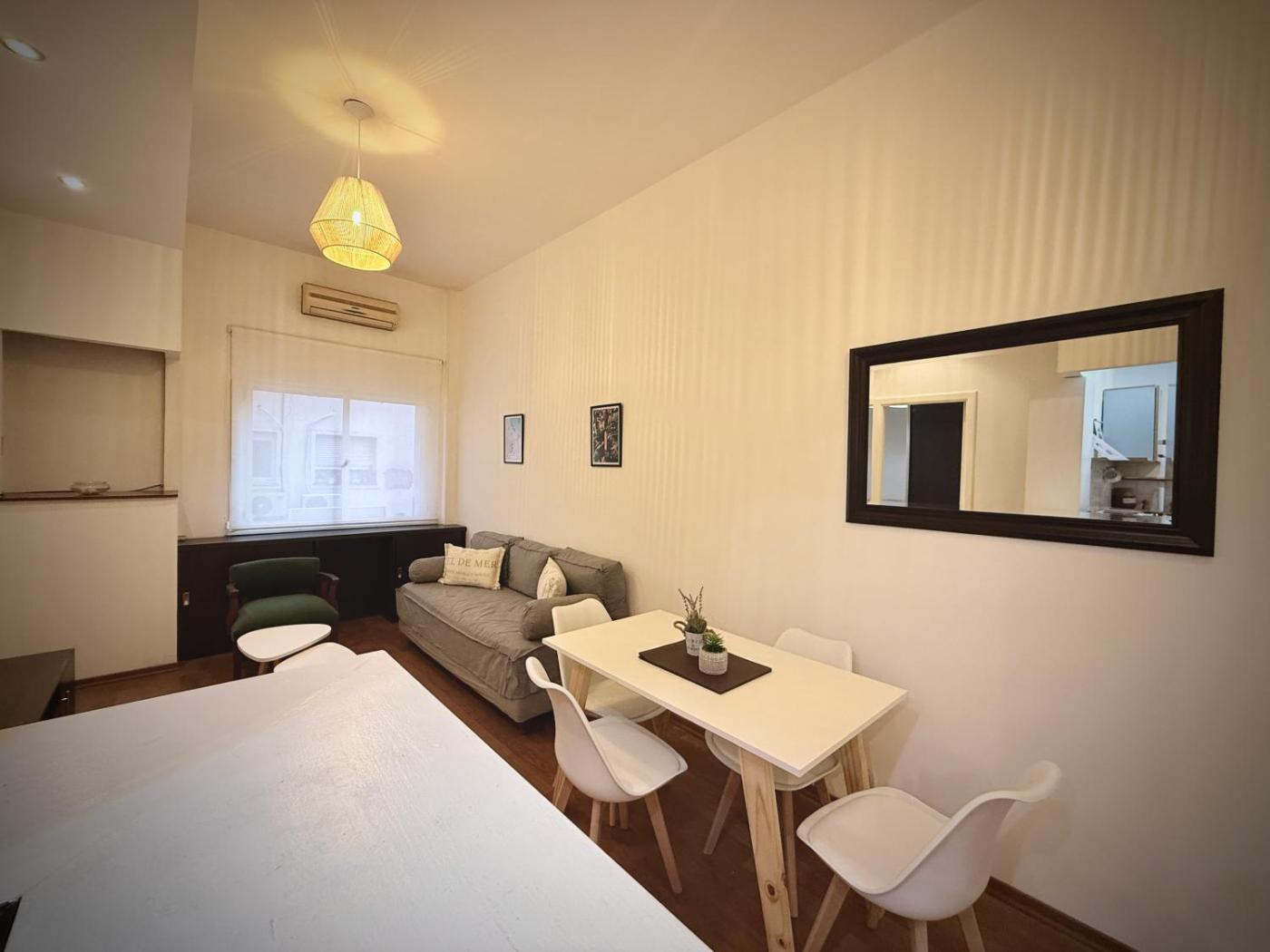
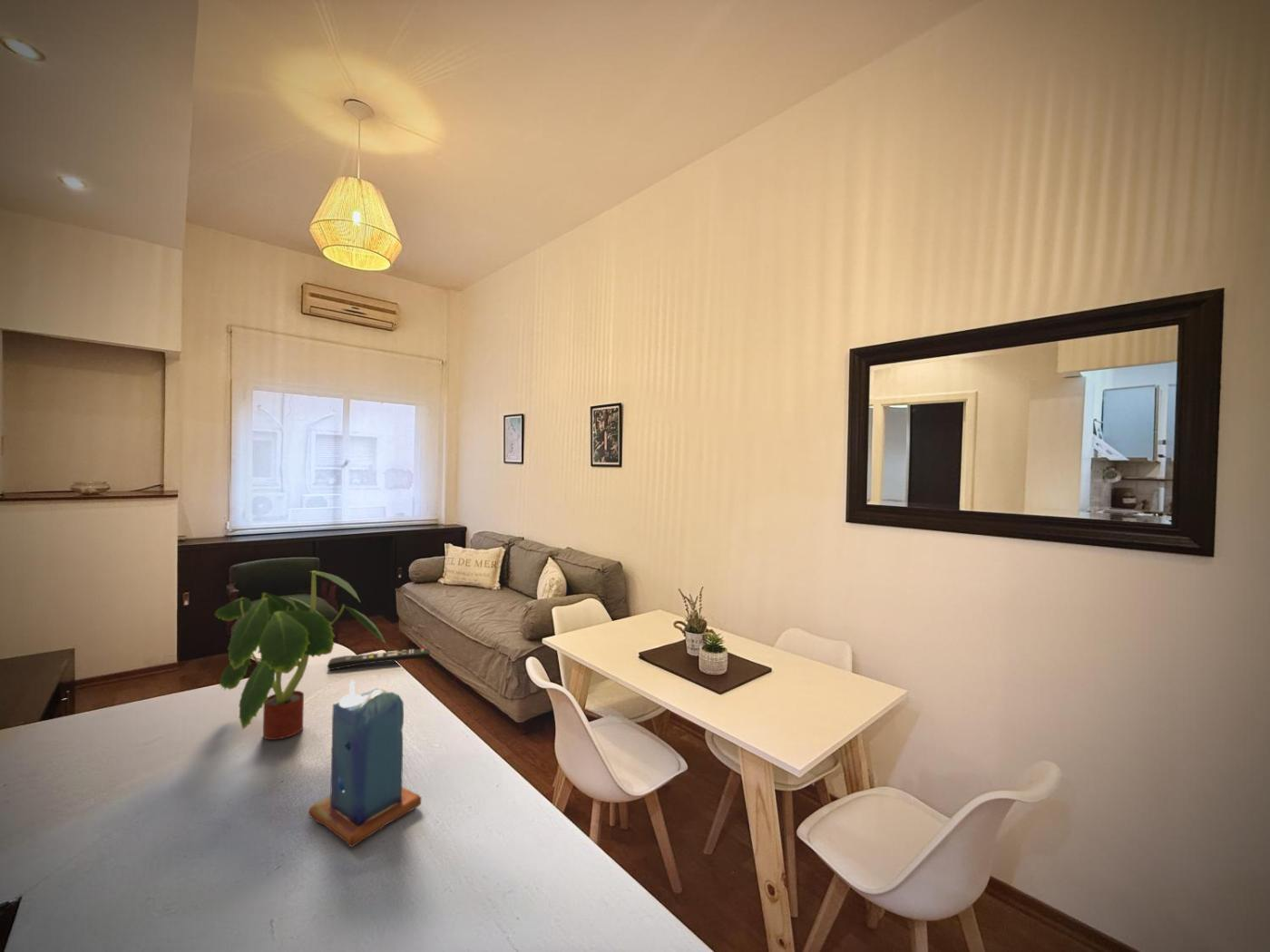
+ remote control (380, 657)
+ plant (284, 647)
+ candle (366, 747)
